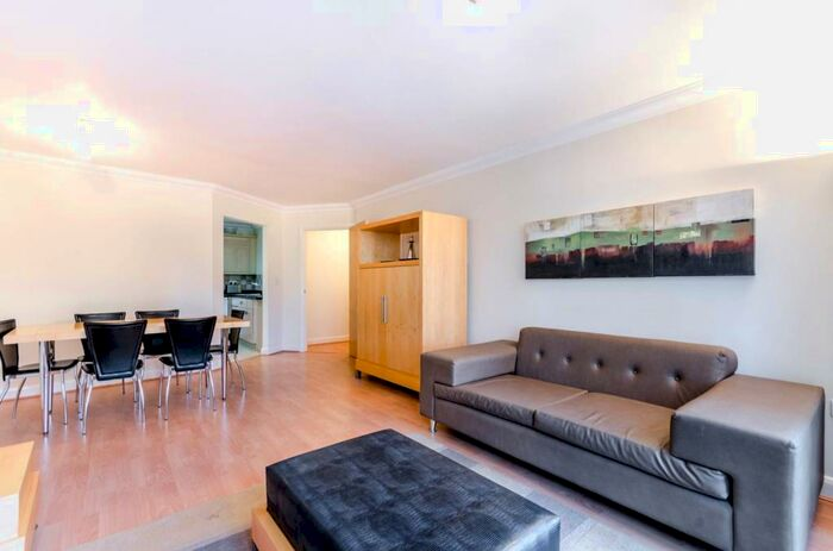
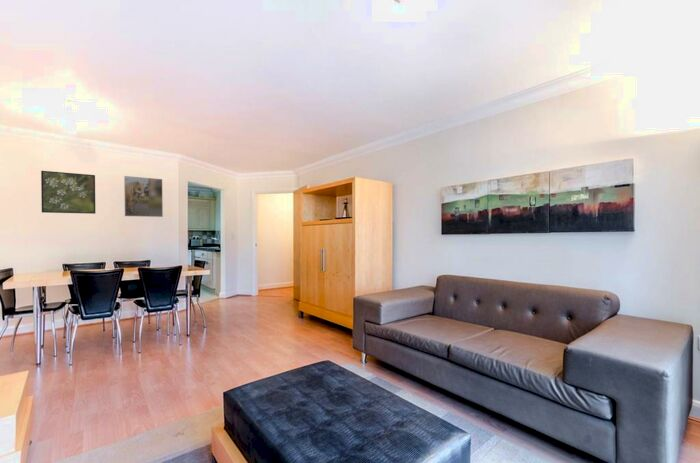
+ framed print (144, 197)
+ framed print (69, 193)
